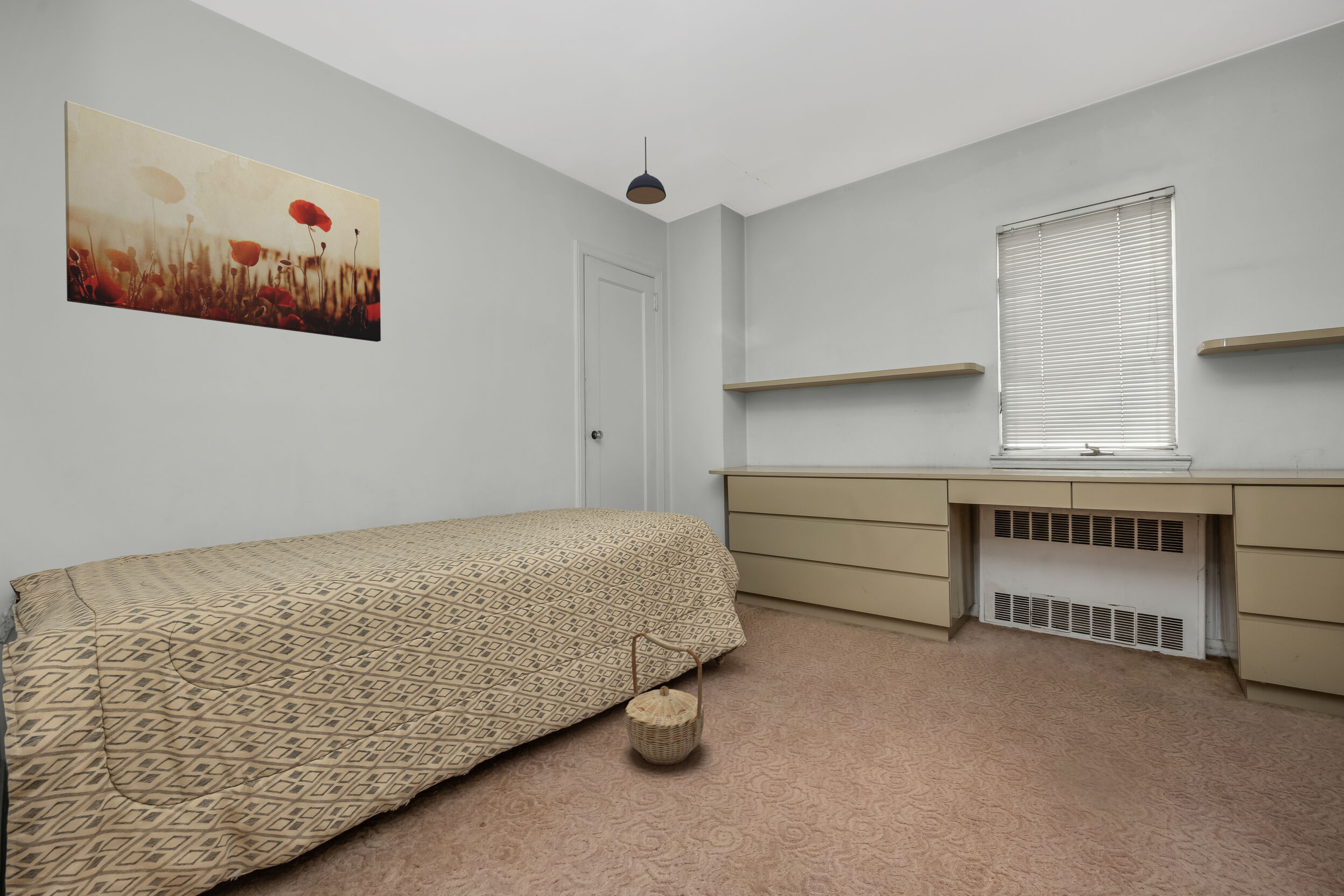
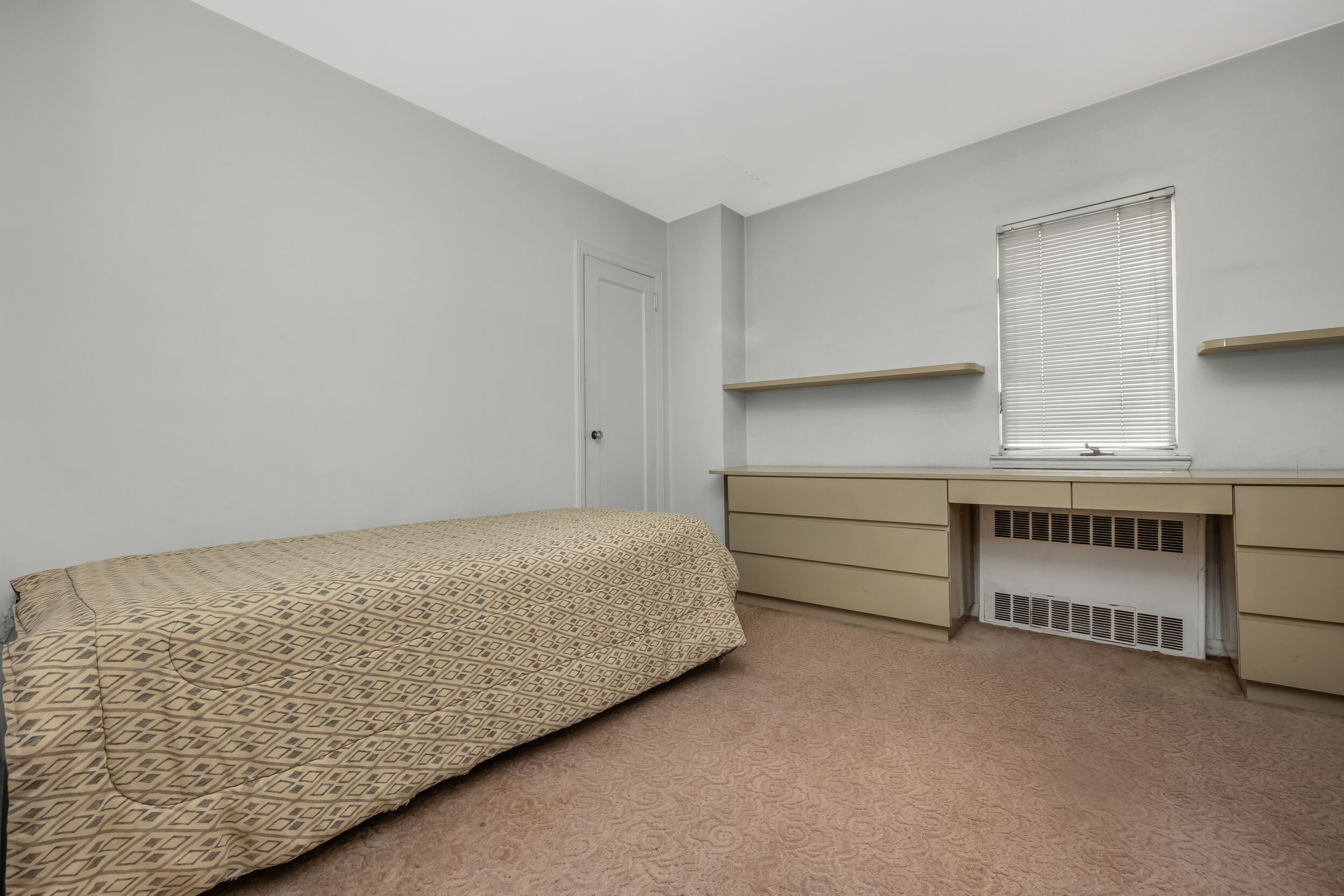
- pendant light (646, 166)
- basket (665, 695)
- wall art (249, 242)
